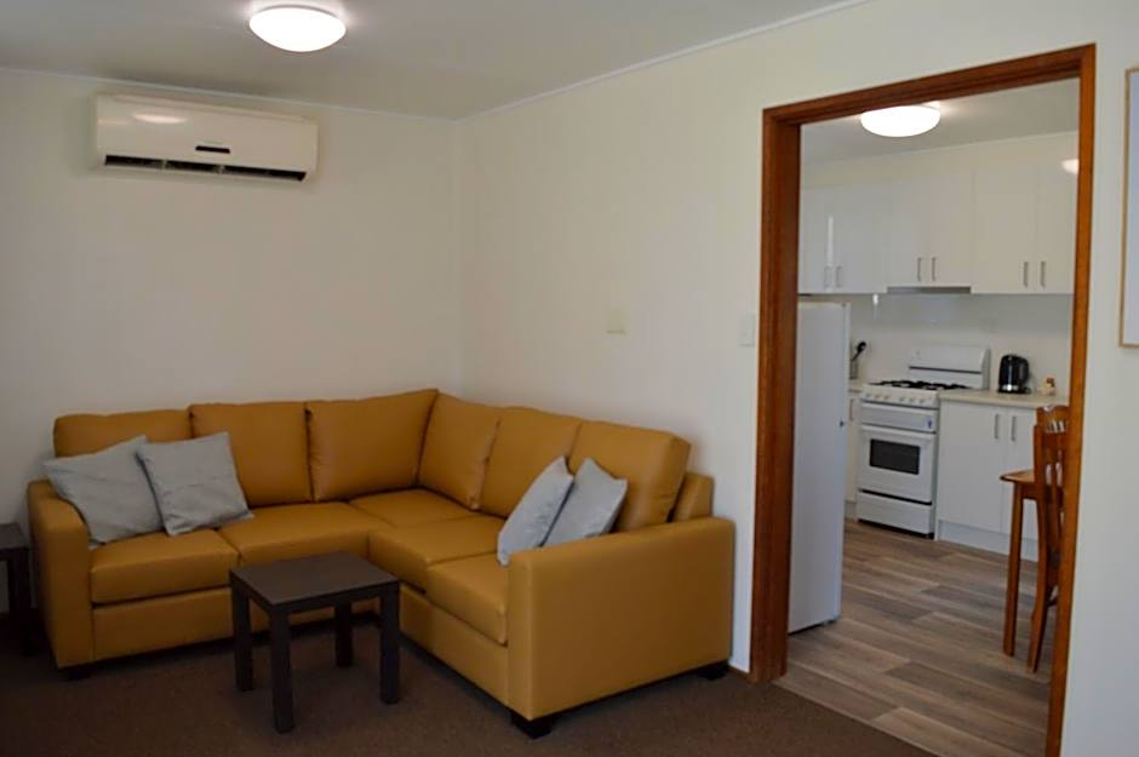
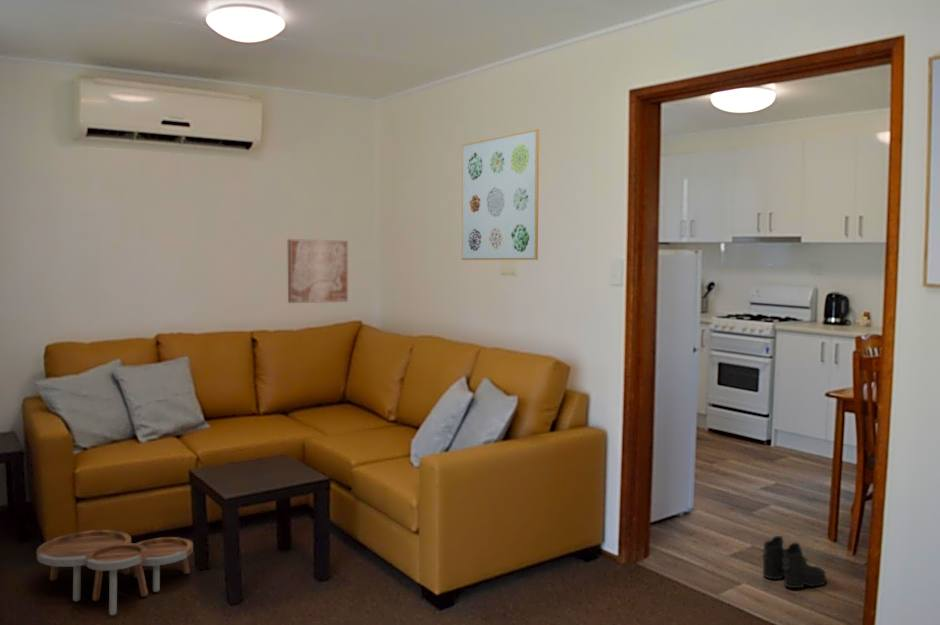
+ boots (794, 559)
+ wall art (318, 271)
+ wall art (497, 199)
+ nesting tables (113, 565)
